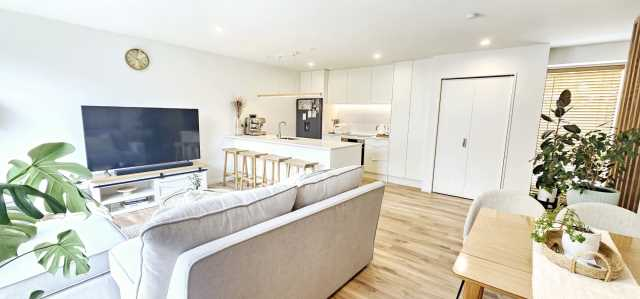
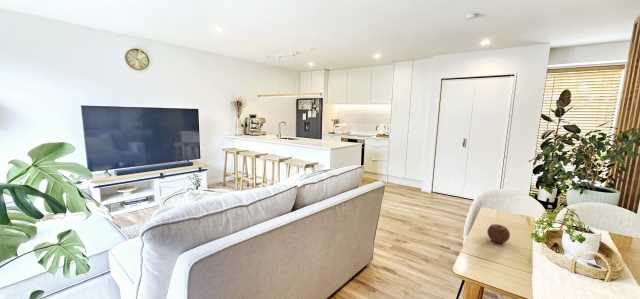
+ apple (498, 232)
